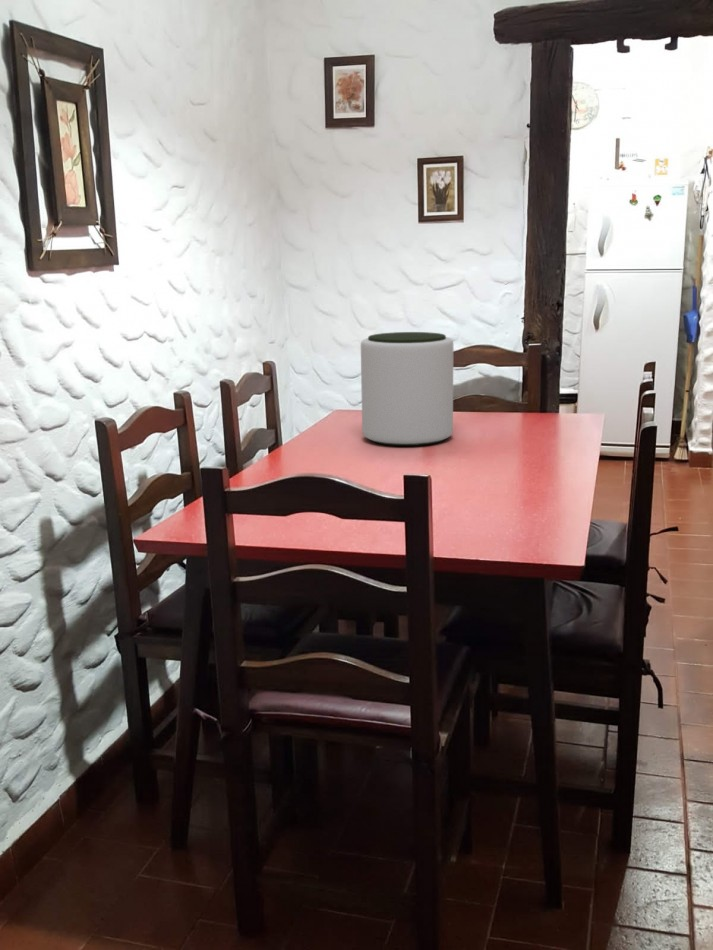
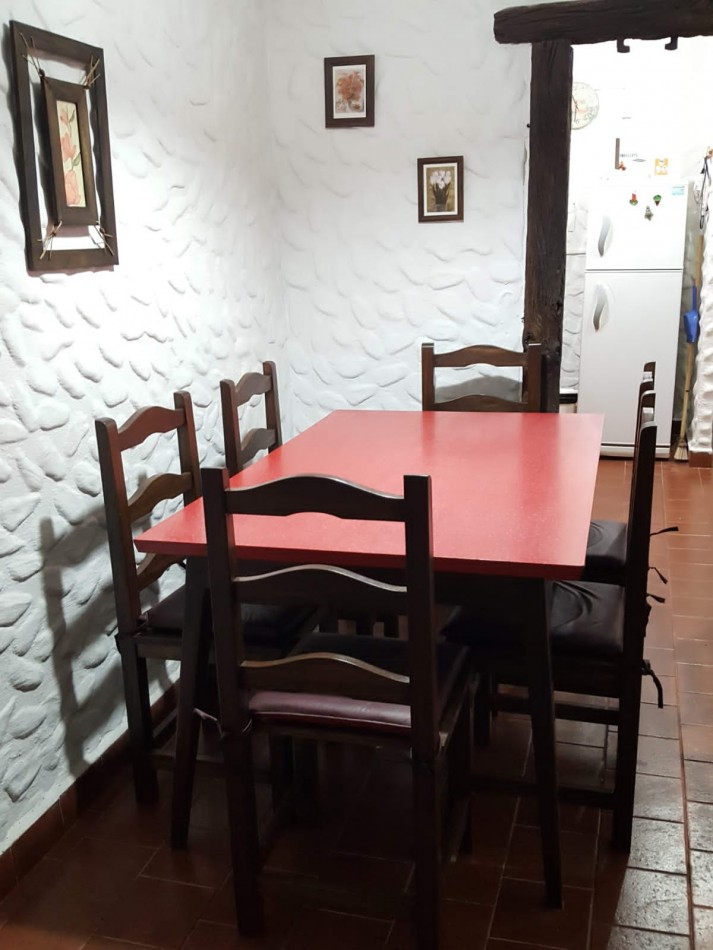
- plant pot (407, 387)
